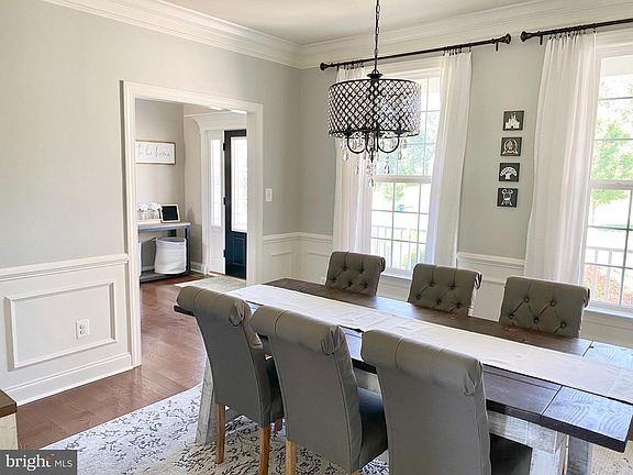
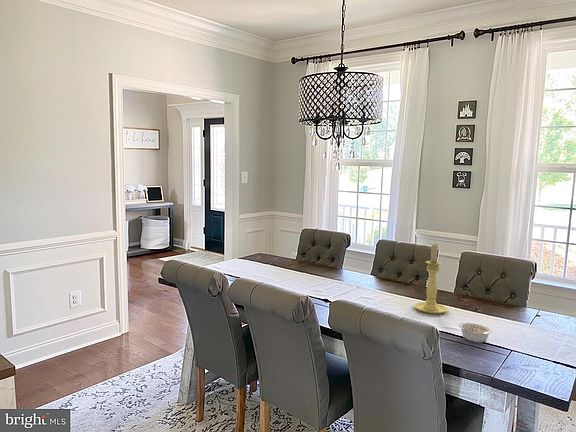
+ legume (476, 332)
+ candle holder (432, 276)
